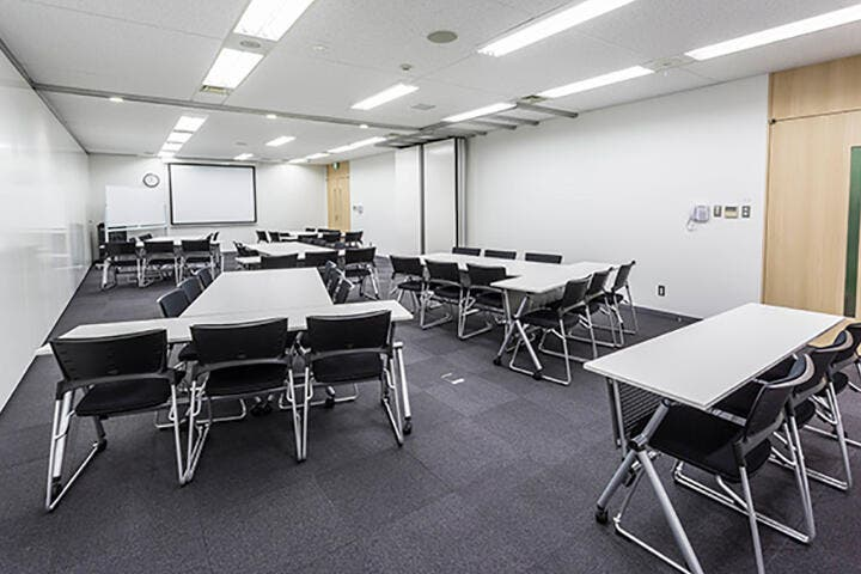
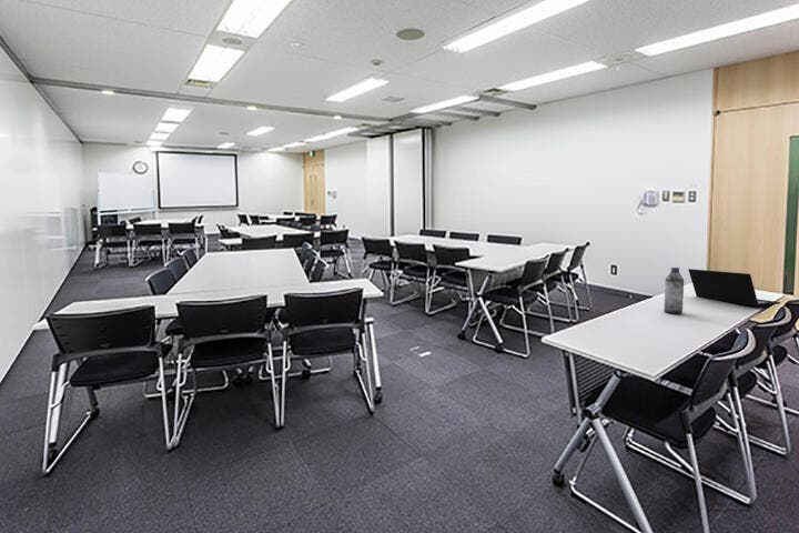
+ laptop (732, 285)
+ water bottle (674, 290)
